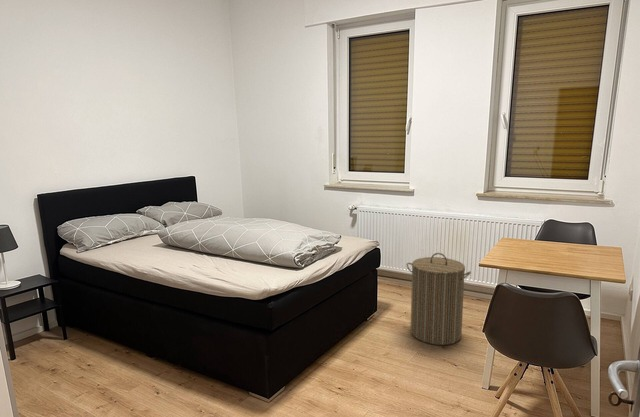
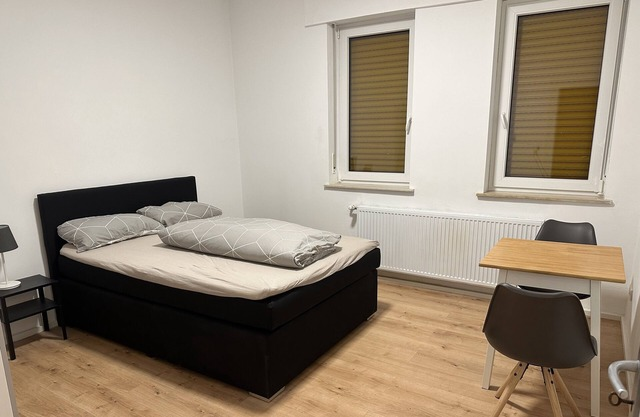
- laundry hamper (436, 293)
